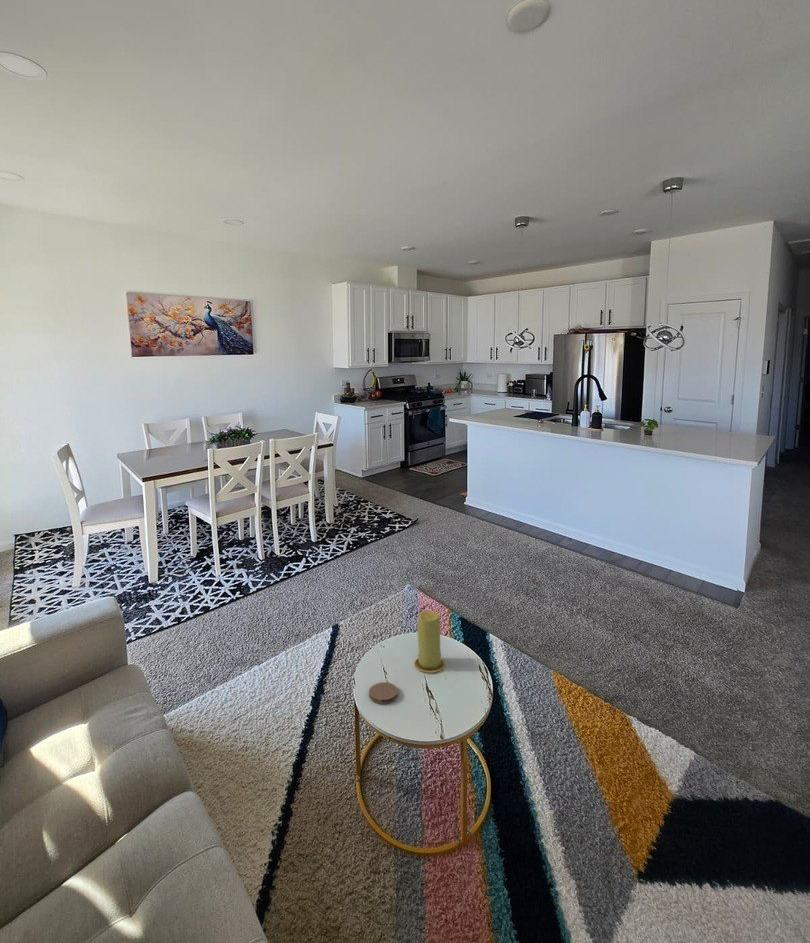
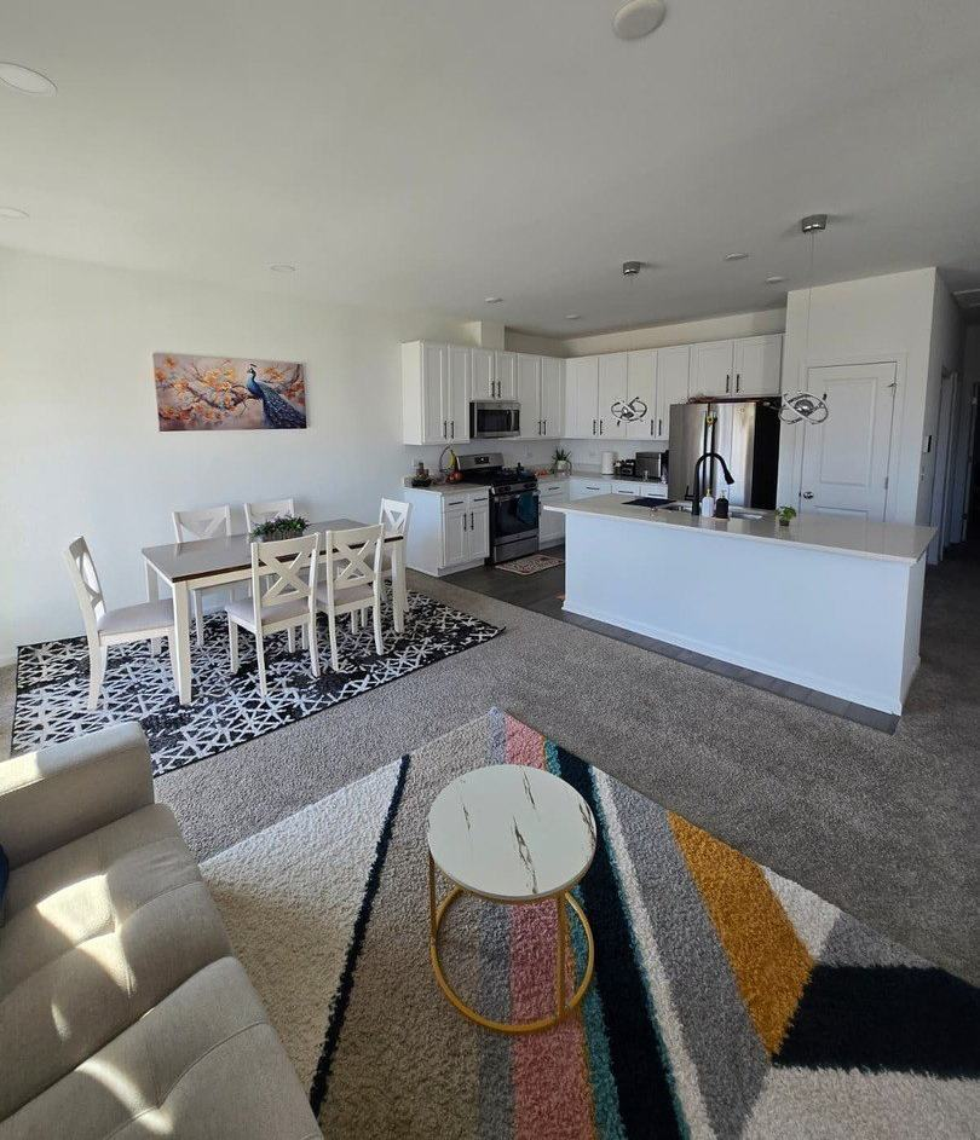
- candle (429, 639)
- coaster (383, 692)
